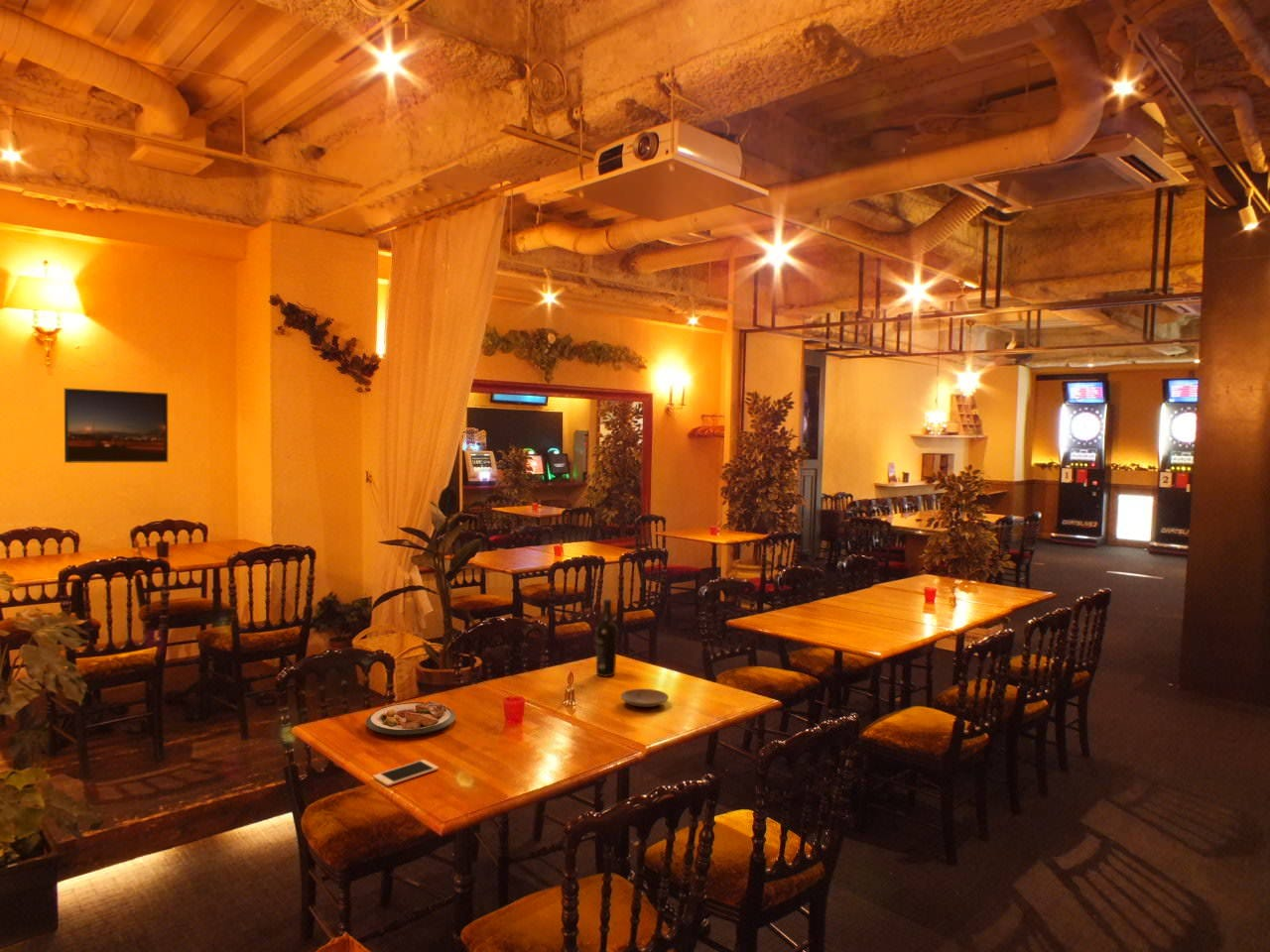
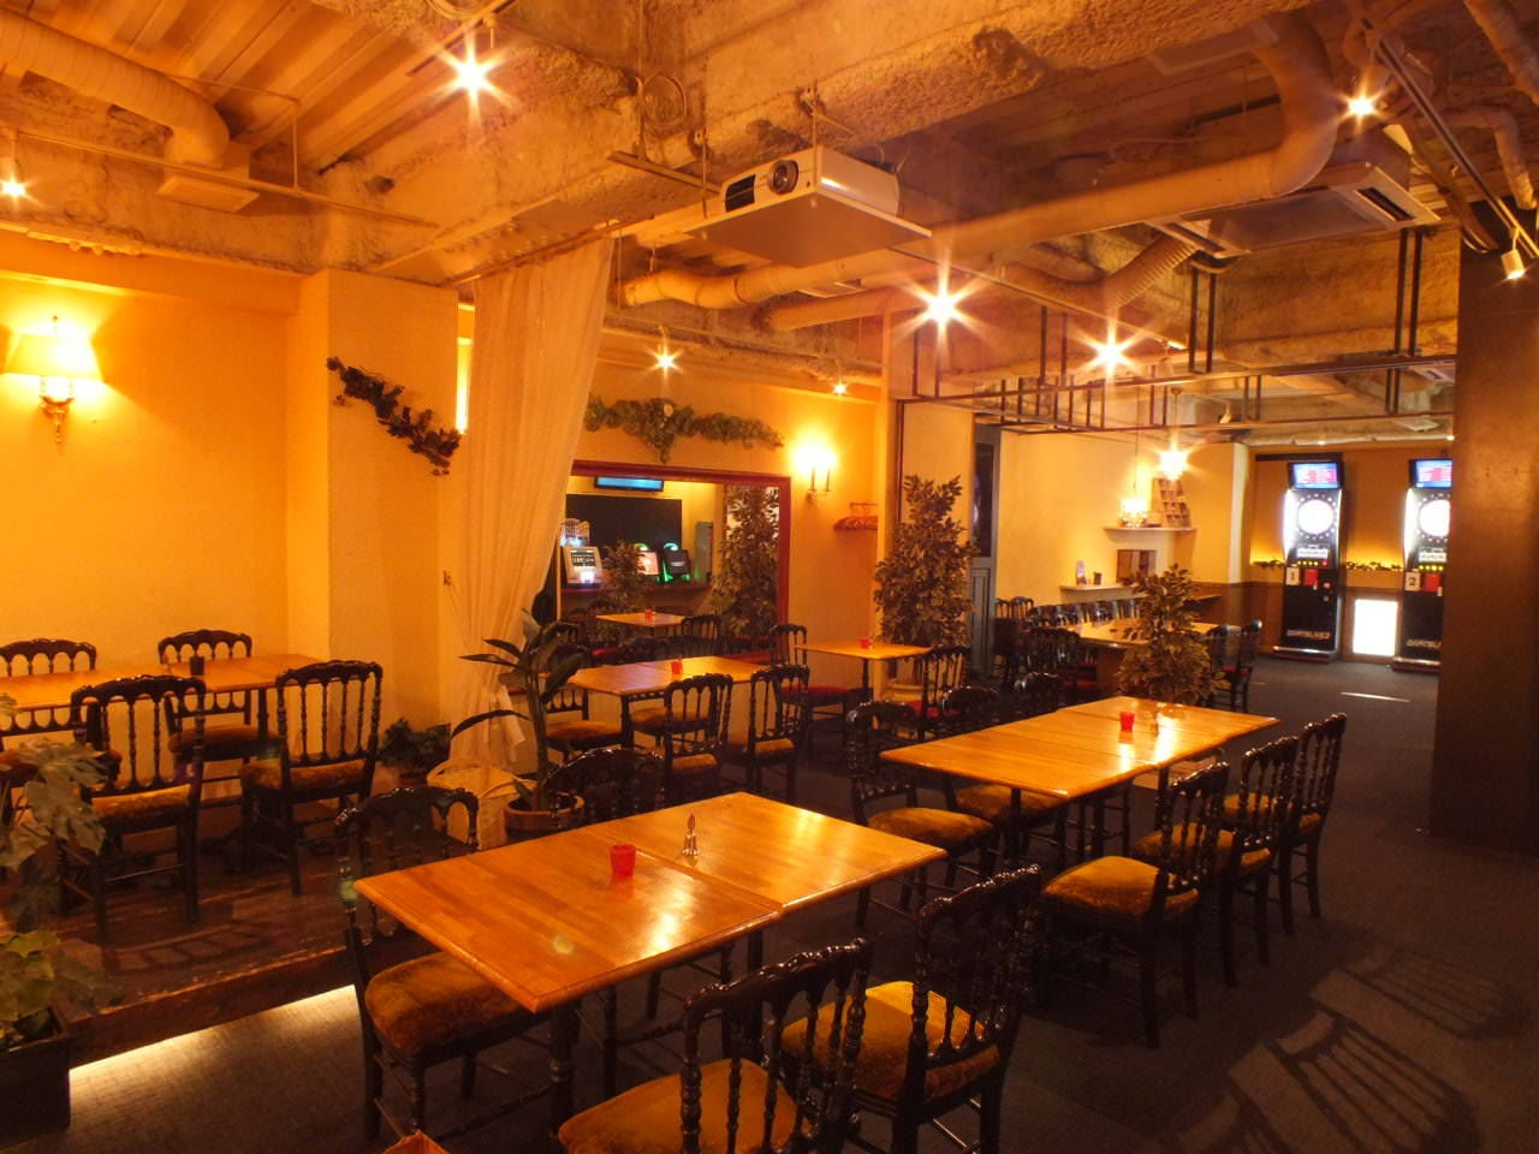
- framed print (118, 426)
- cell phone (406, 772)
- plate (411, 716)
- wine bottle (606, 637)
- plate (644, 699)
